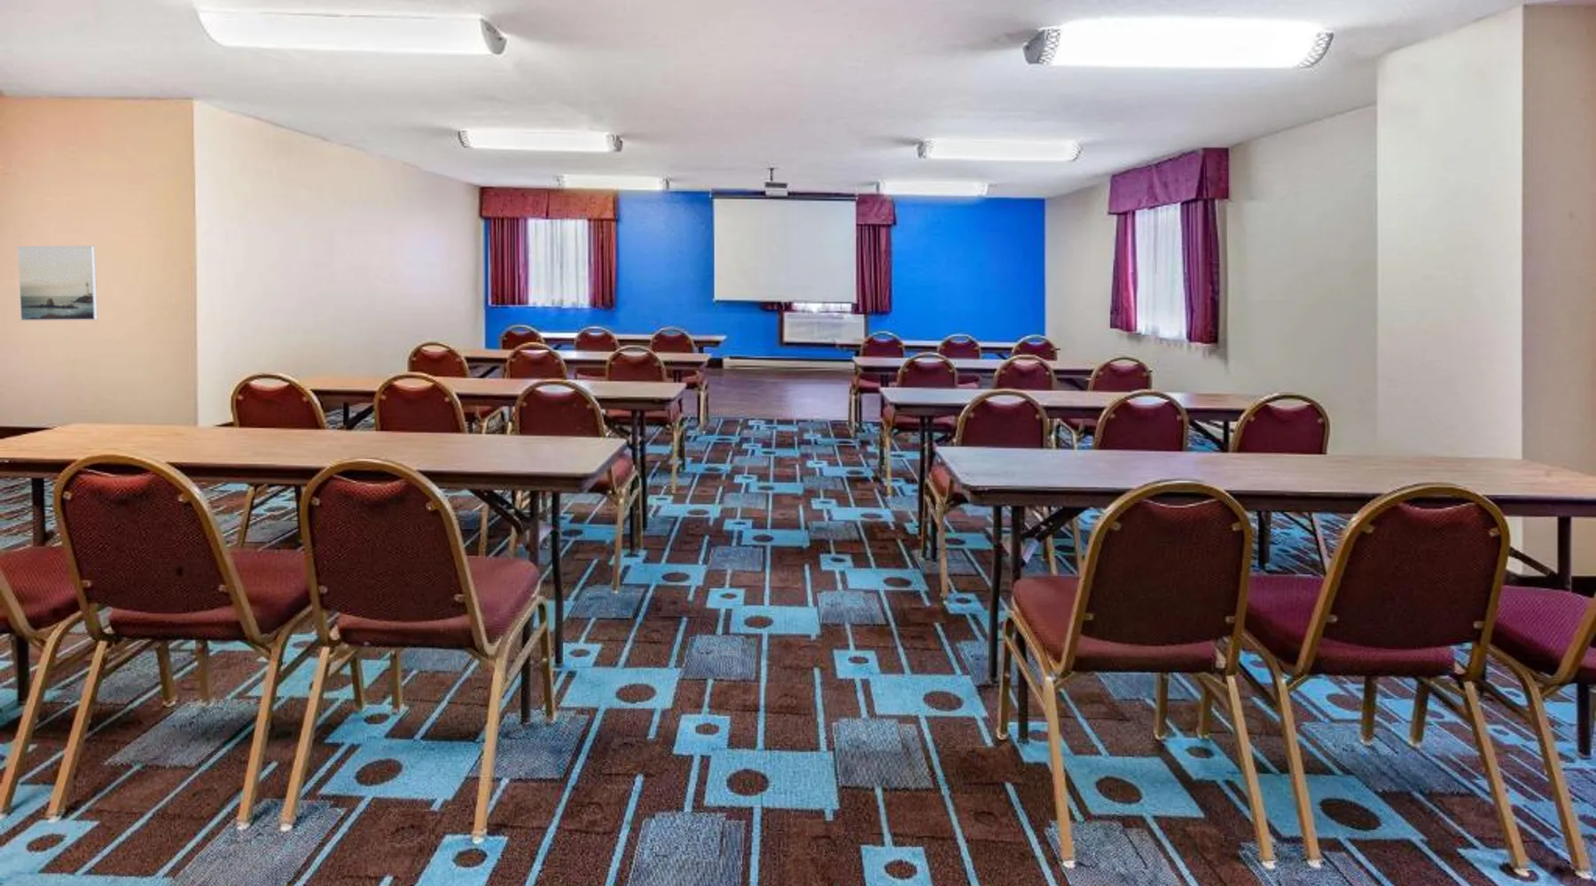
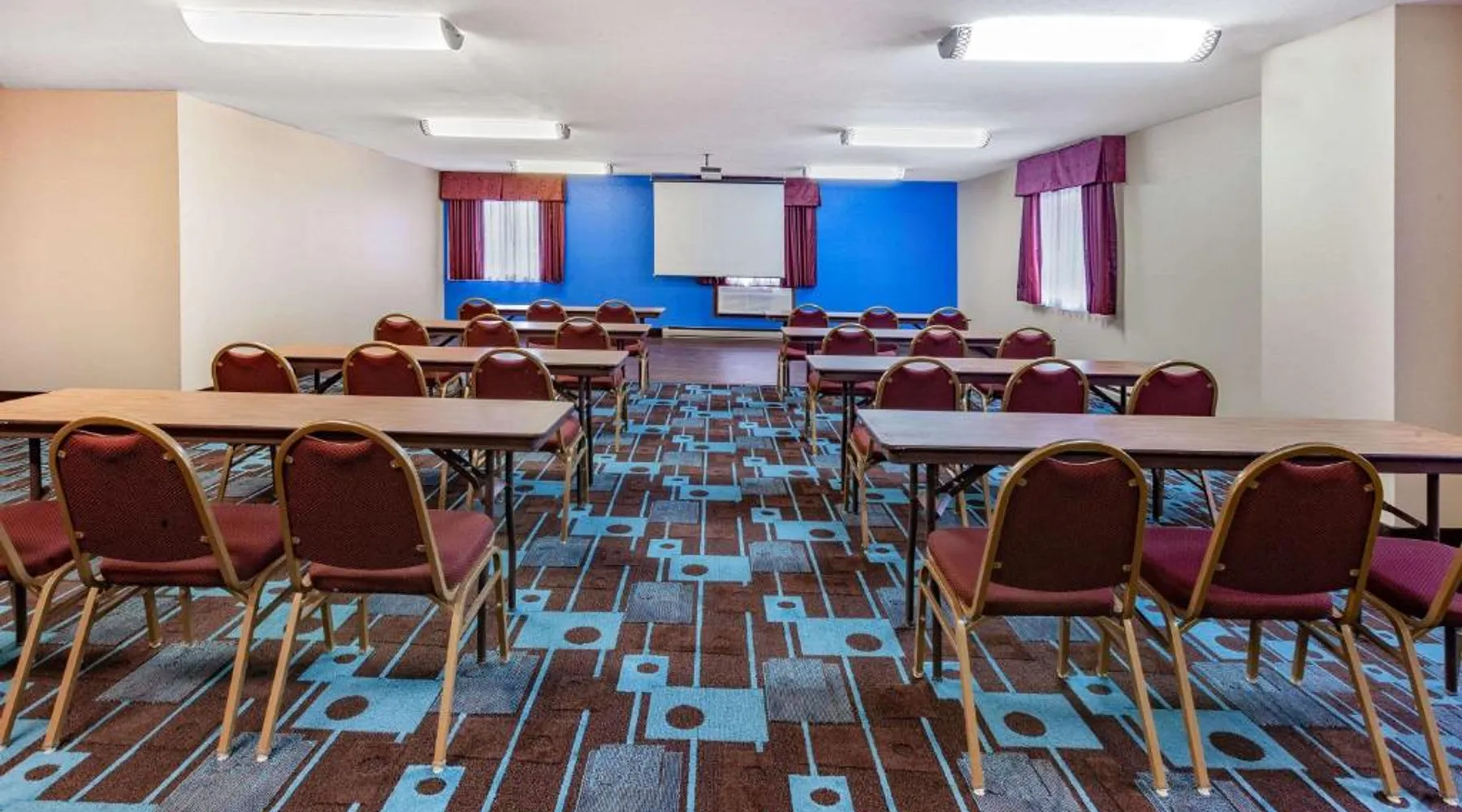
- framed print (58, 283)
